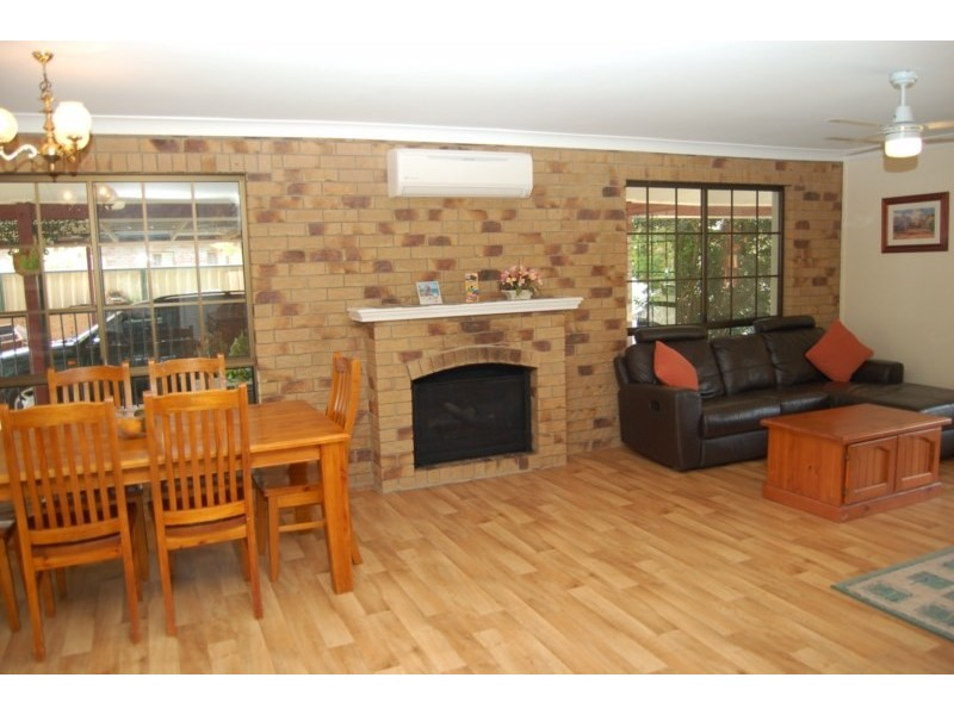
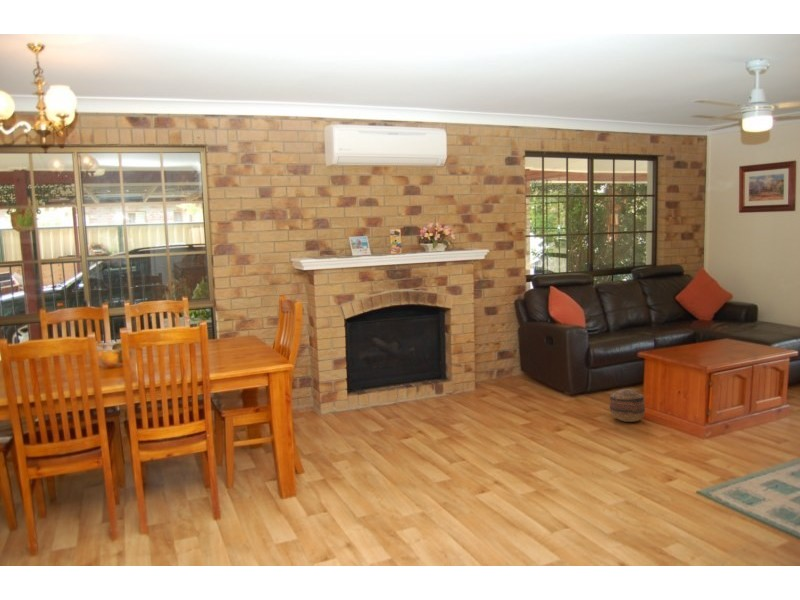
+ basket (627, 404)
